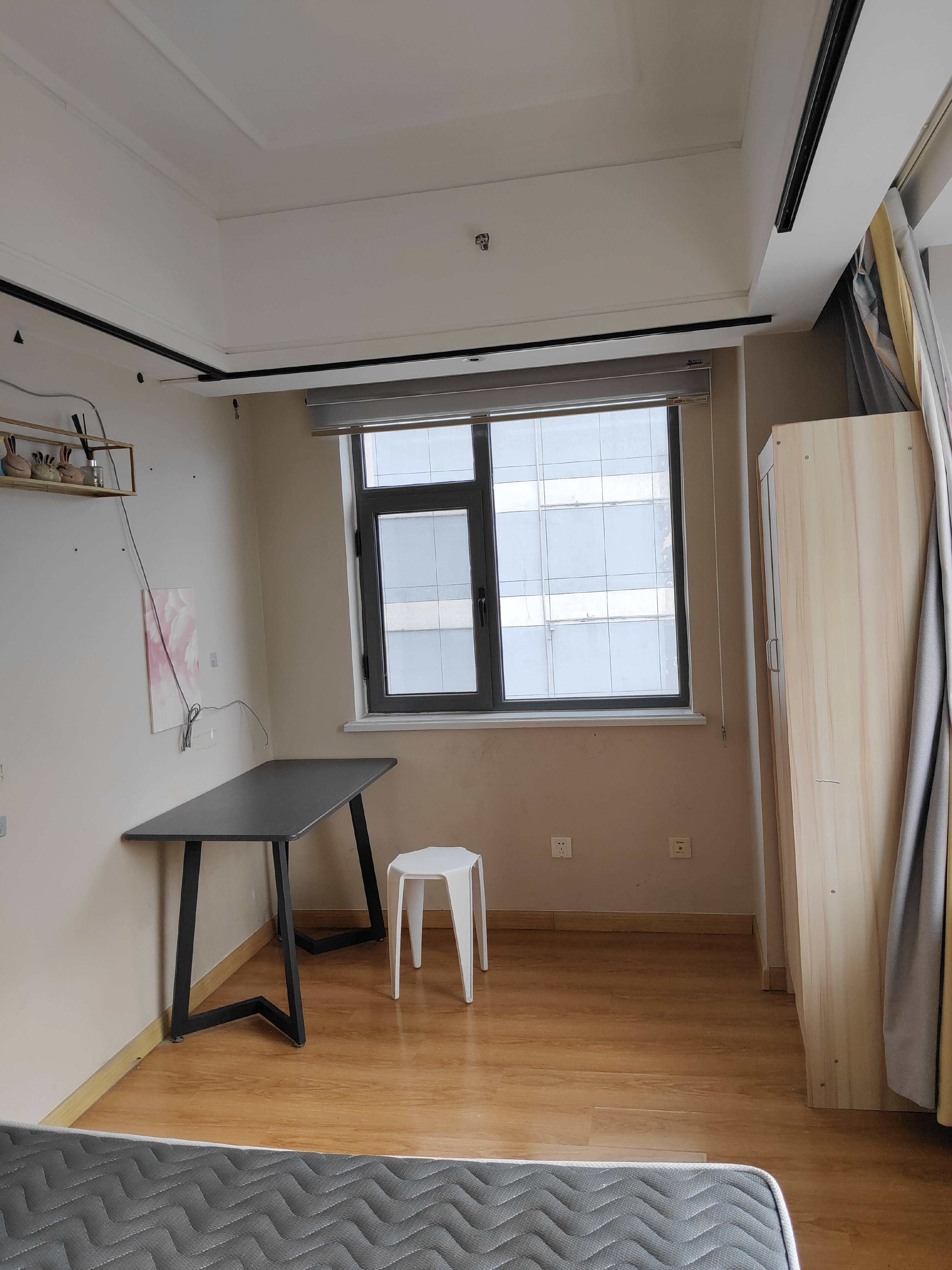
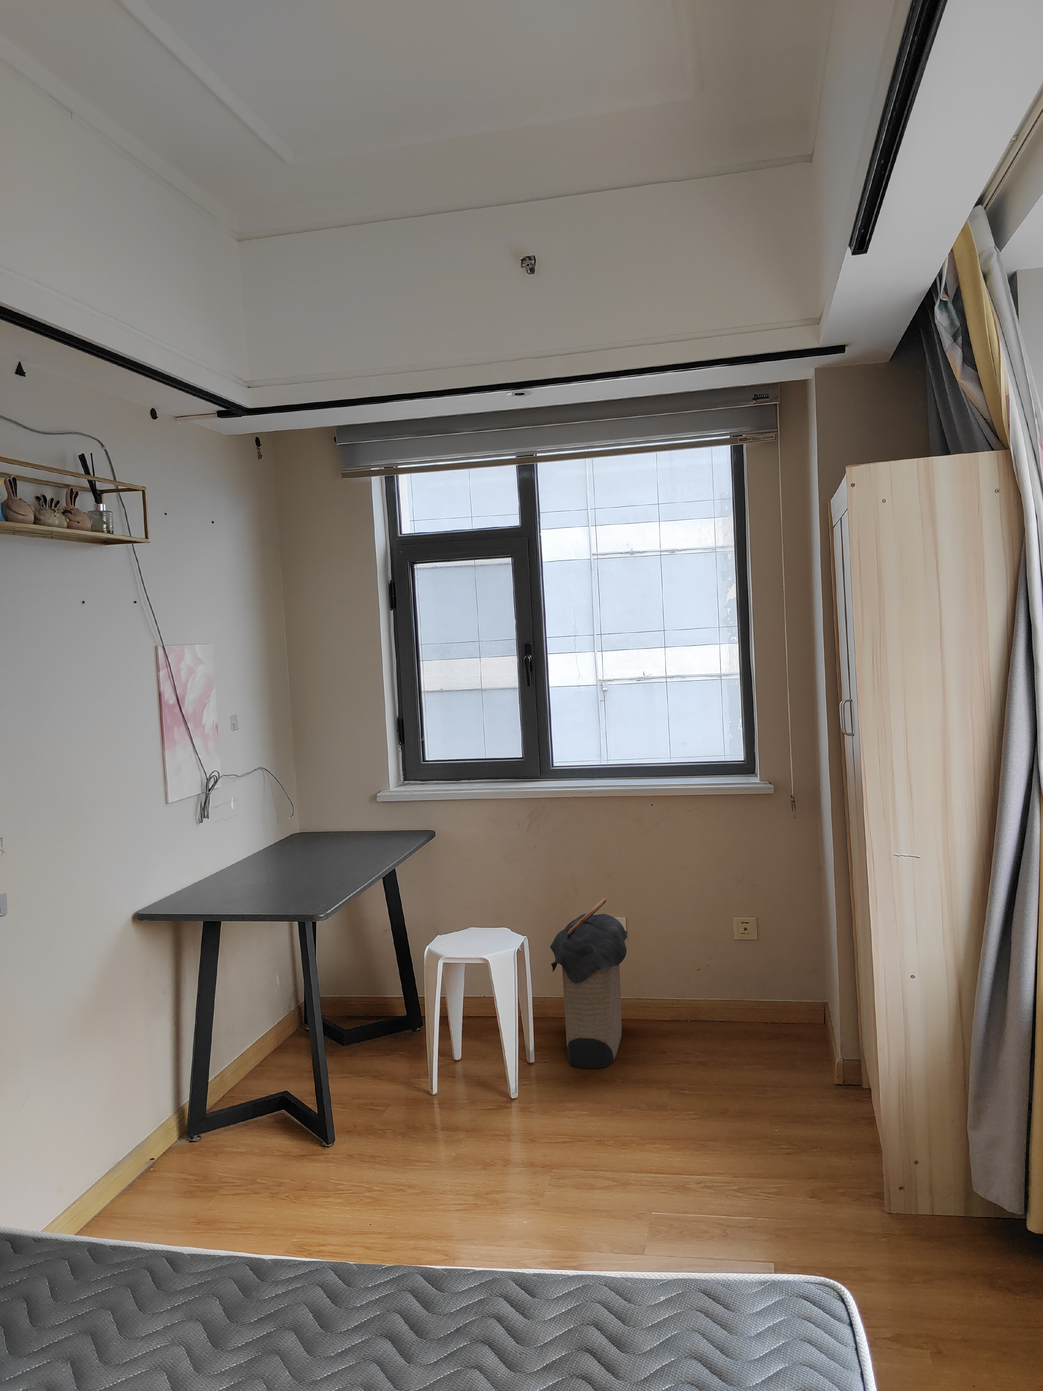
+ laundry hamper (589, 969)
